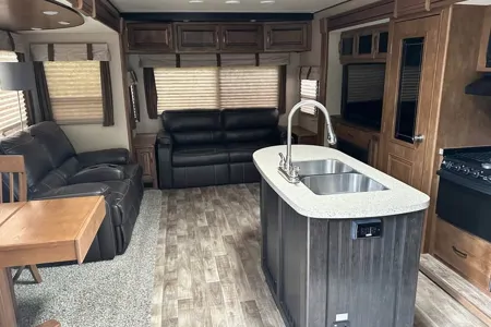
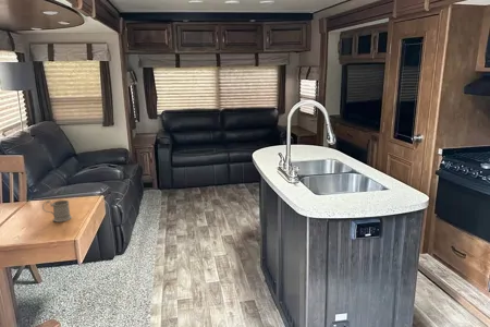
+ mug (57, 209)
